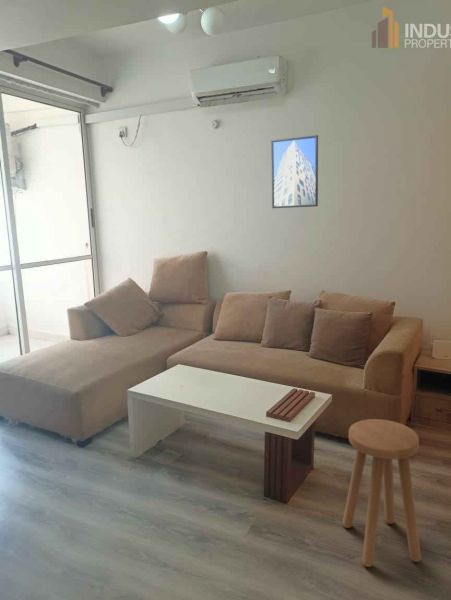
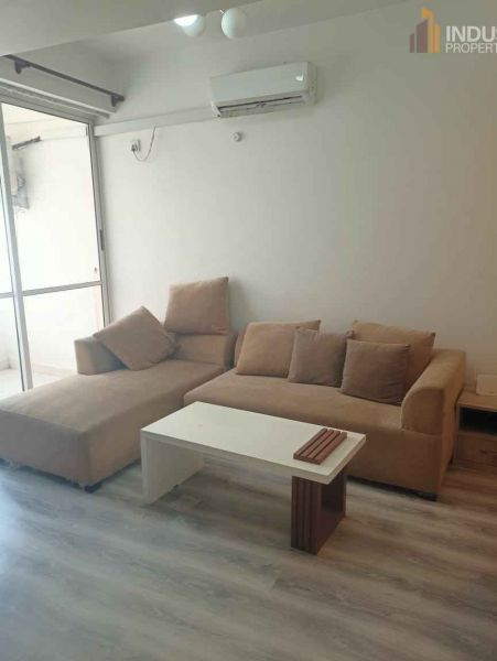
- stool (380, 489)
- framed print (294, 172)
